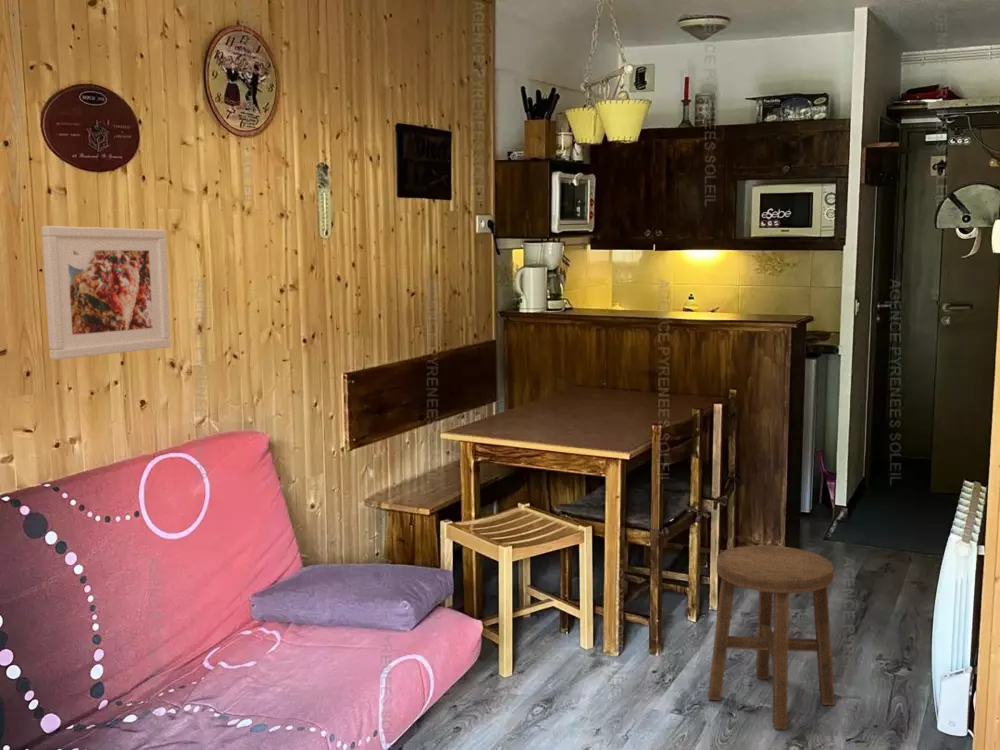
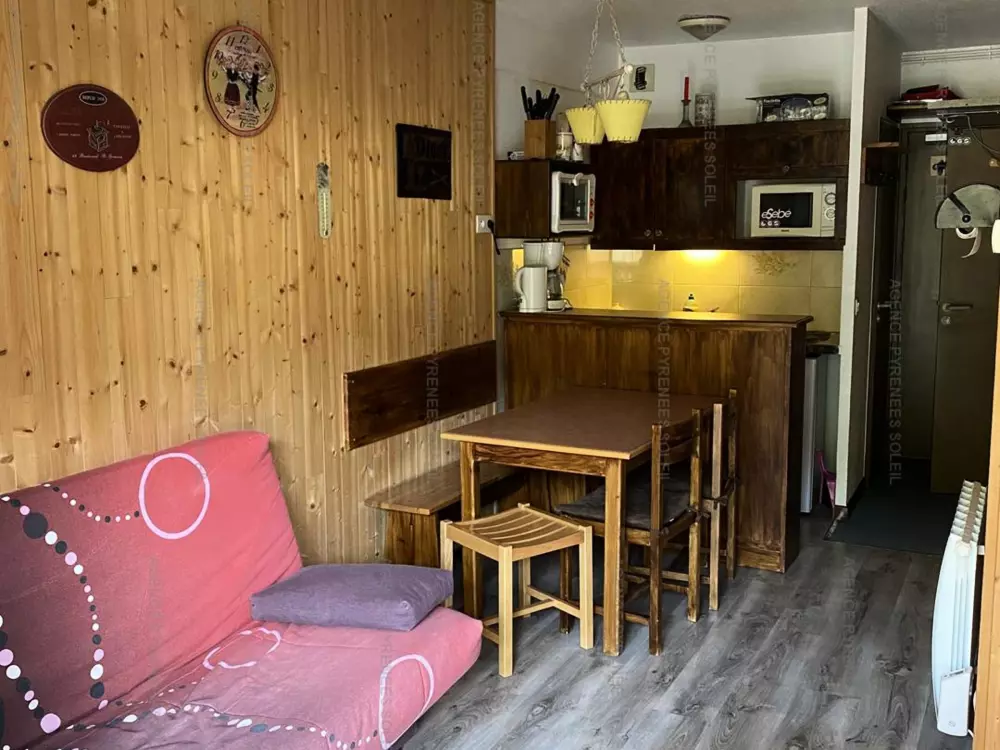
- stool (772, 631)
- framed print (110, 290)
